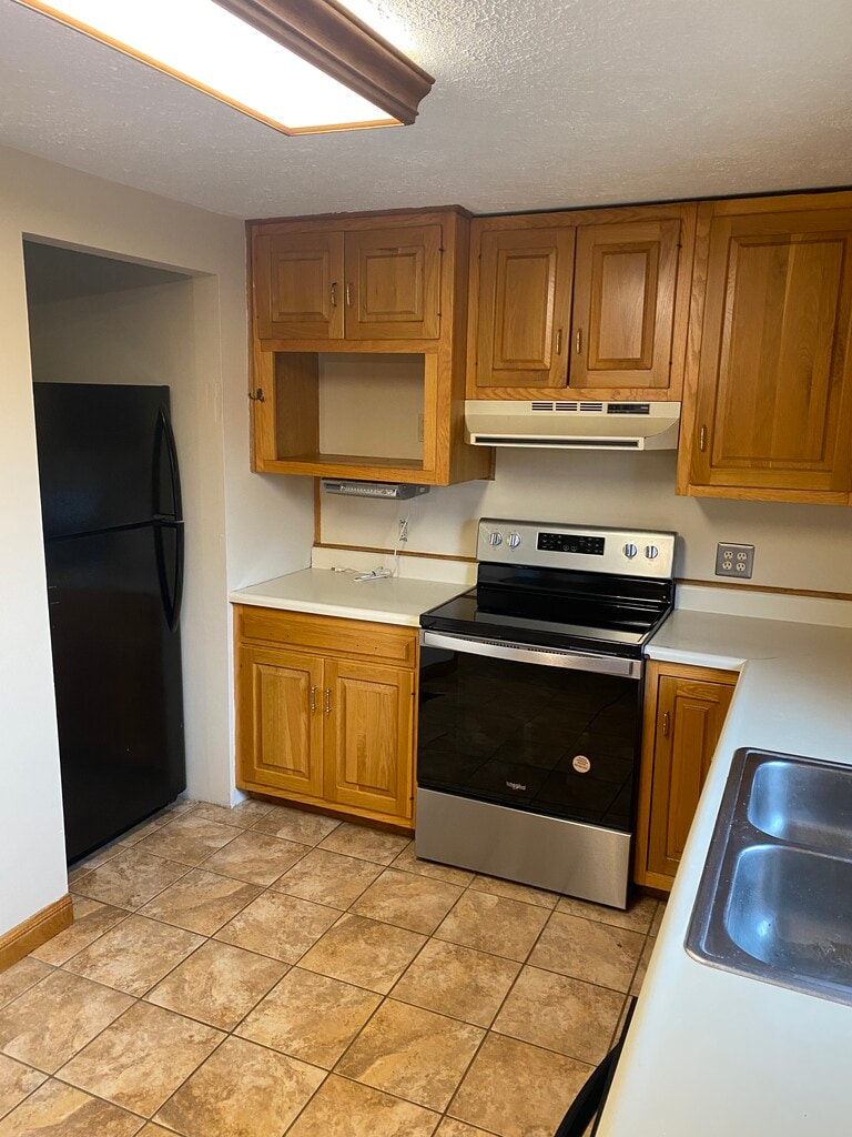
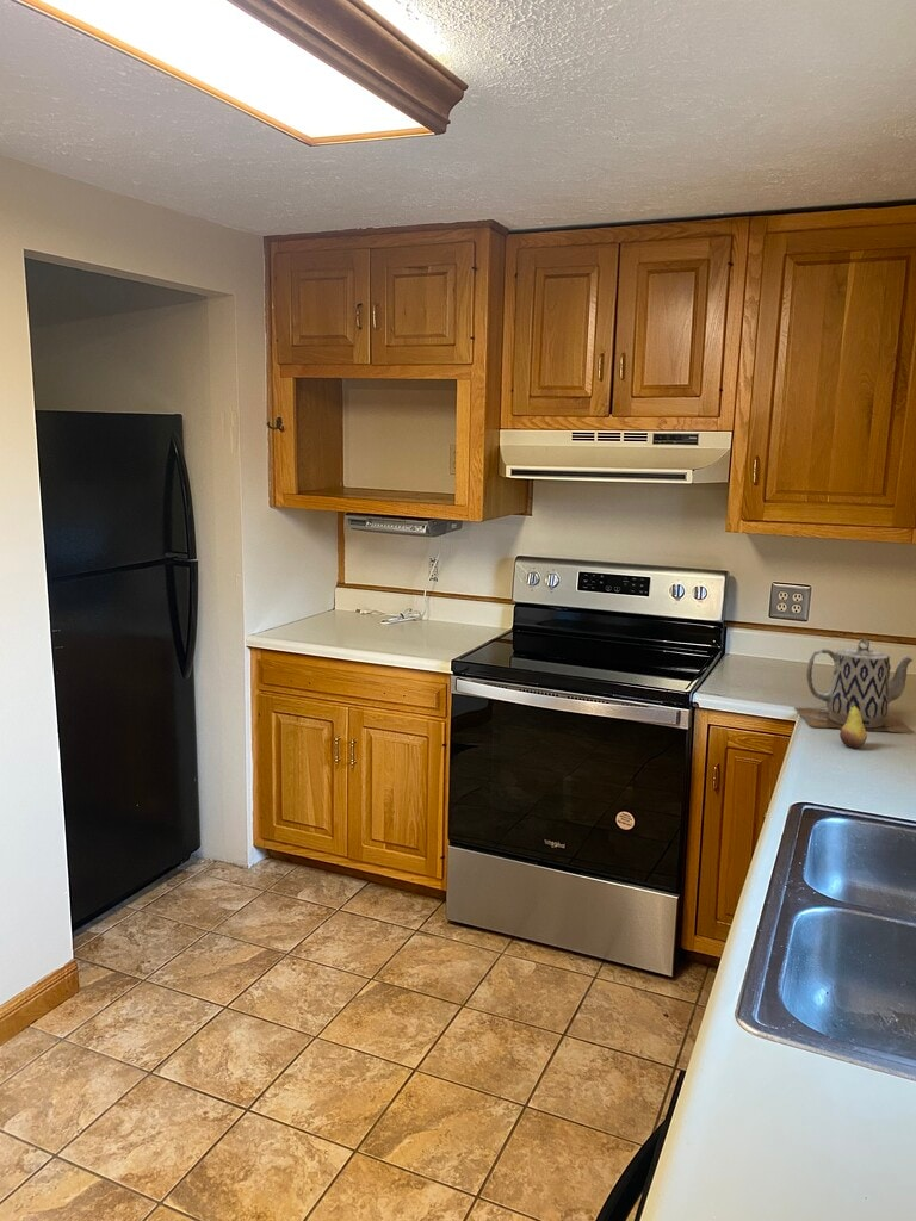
+ teapot (856, 678)
+ fruit (854, 721)
